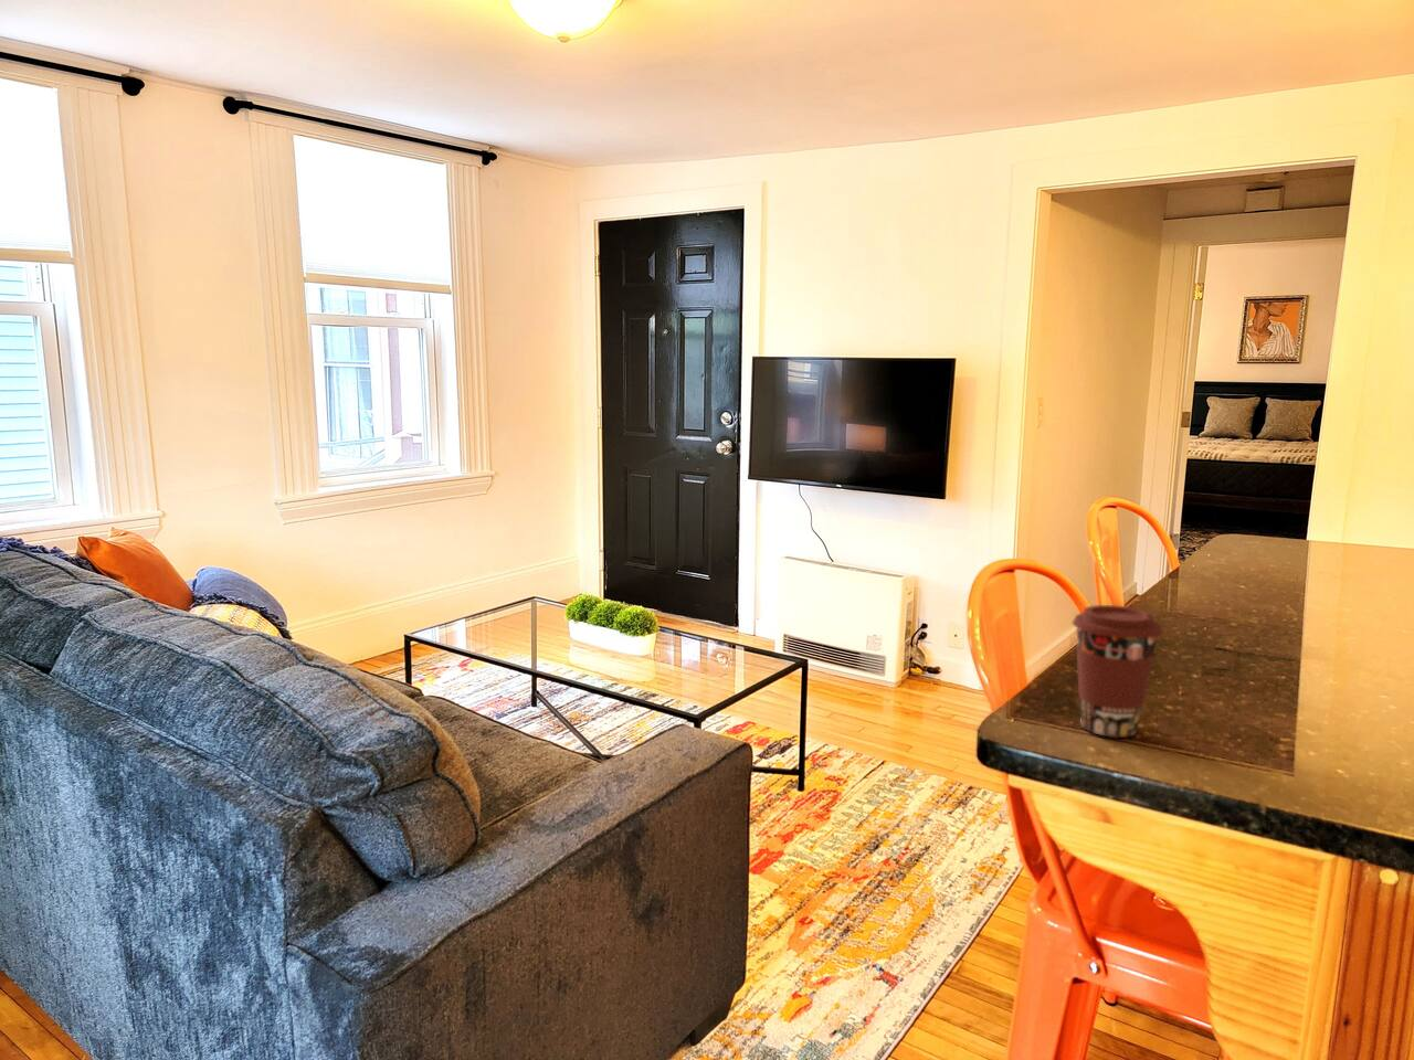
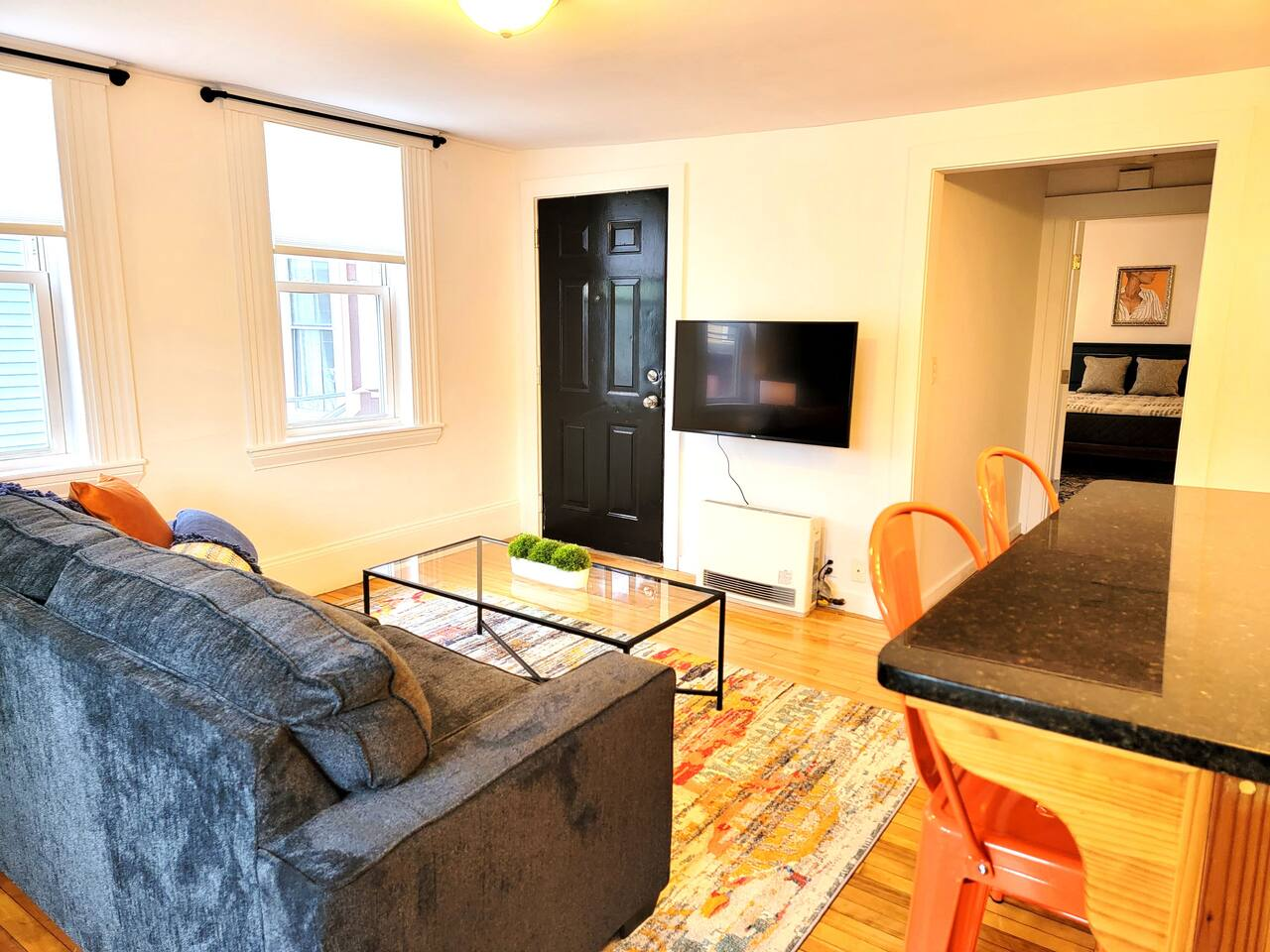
- coffee cup (1112, 670)
